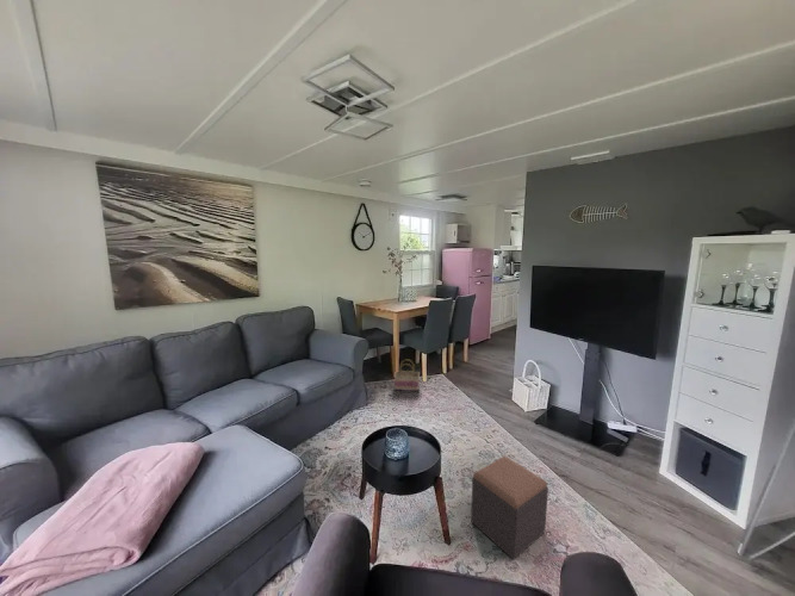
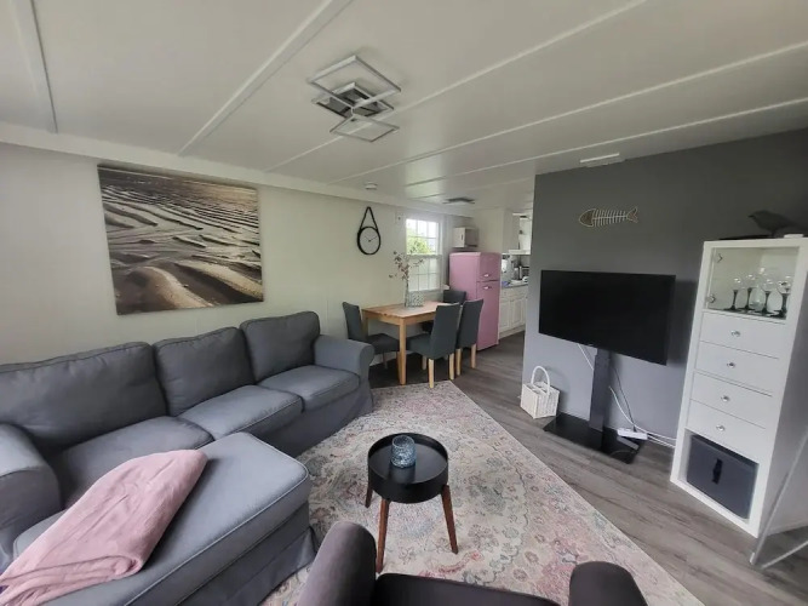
- footstool (508, 501)
- basket (406, 374)
